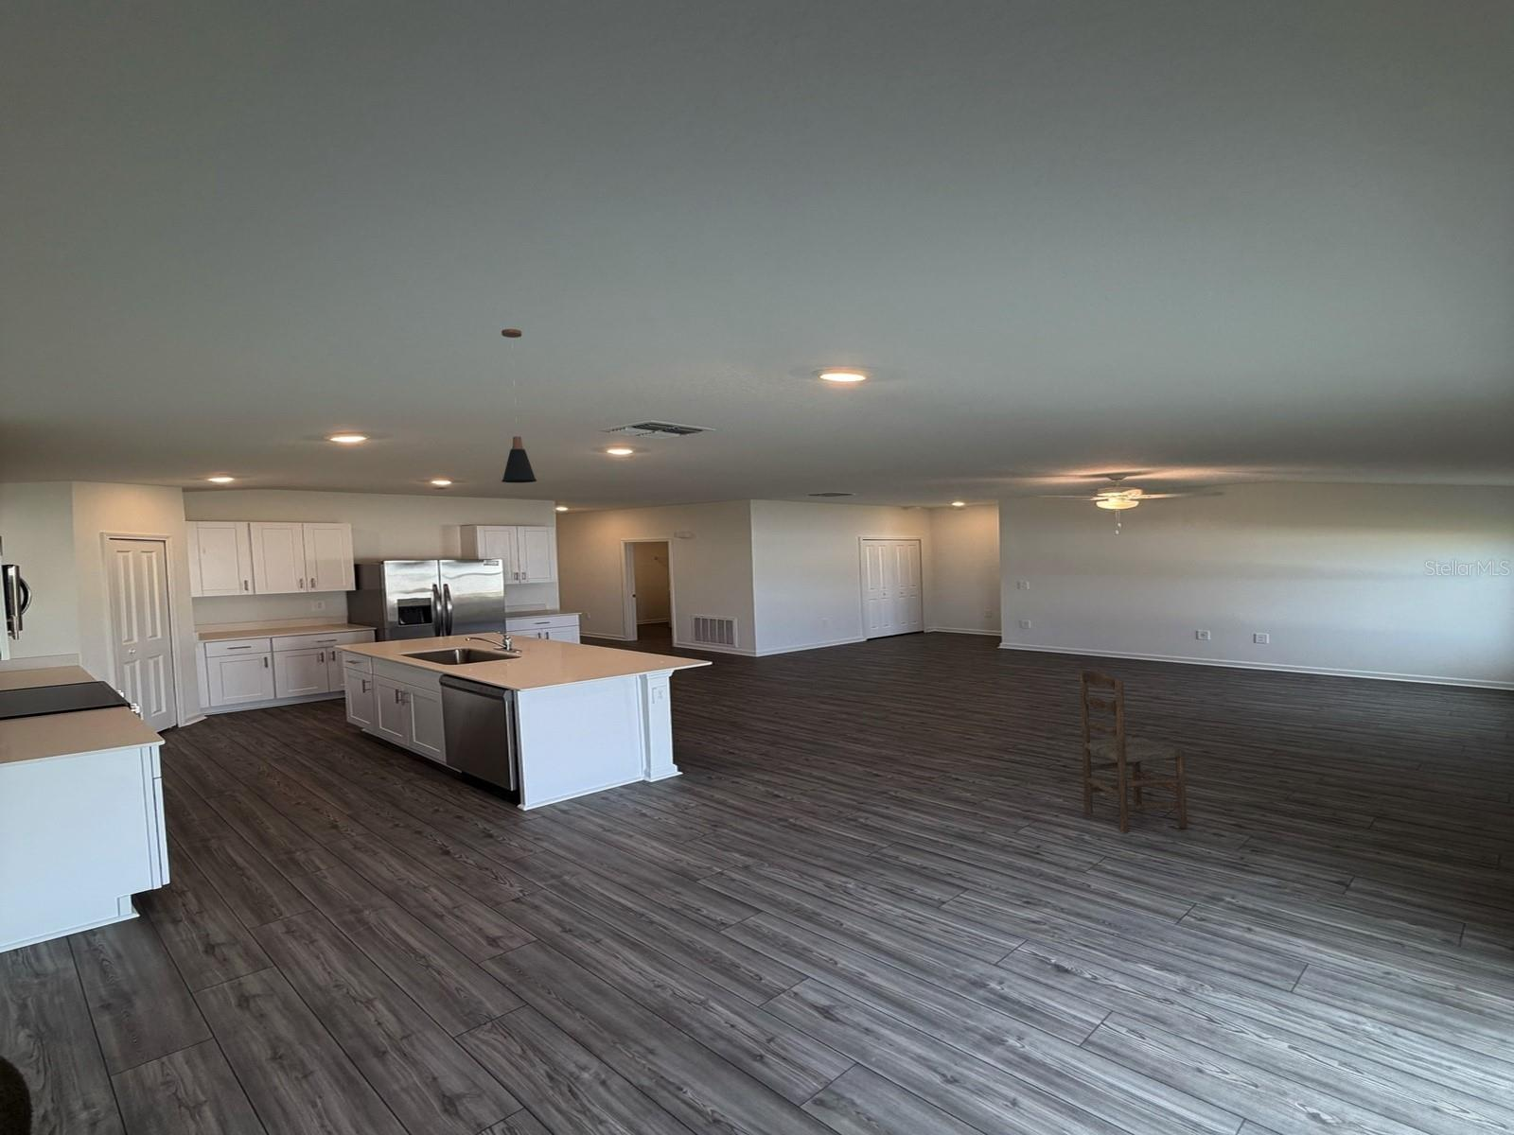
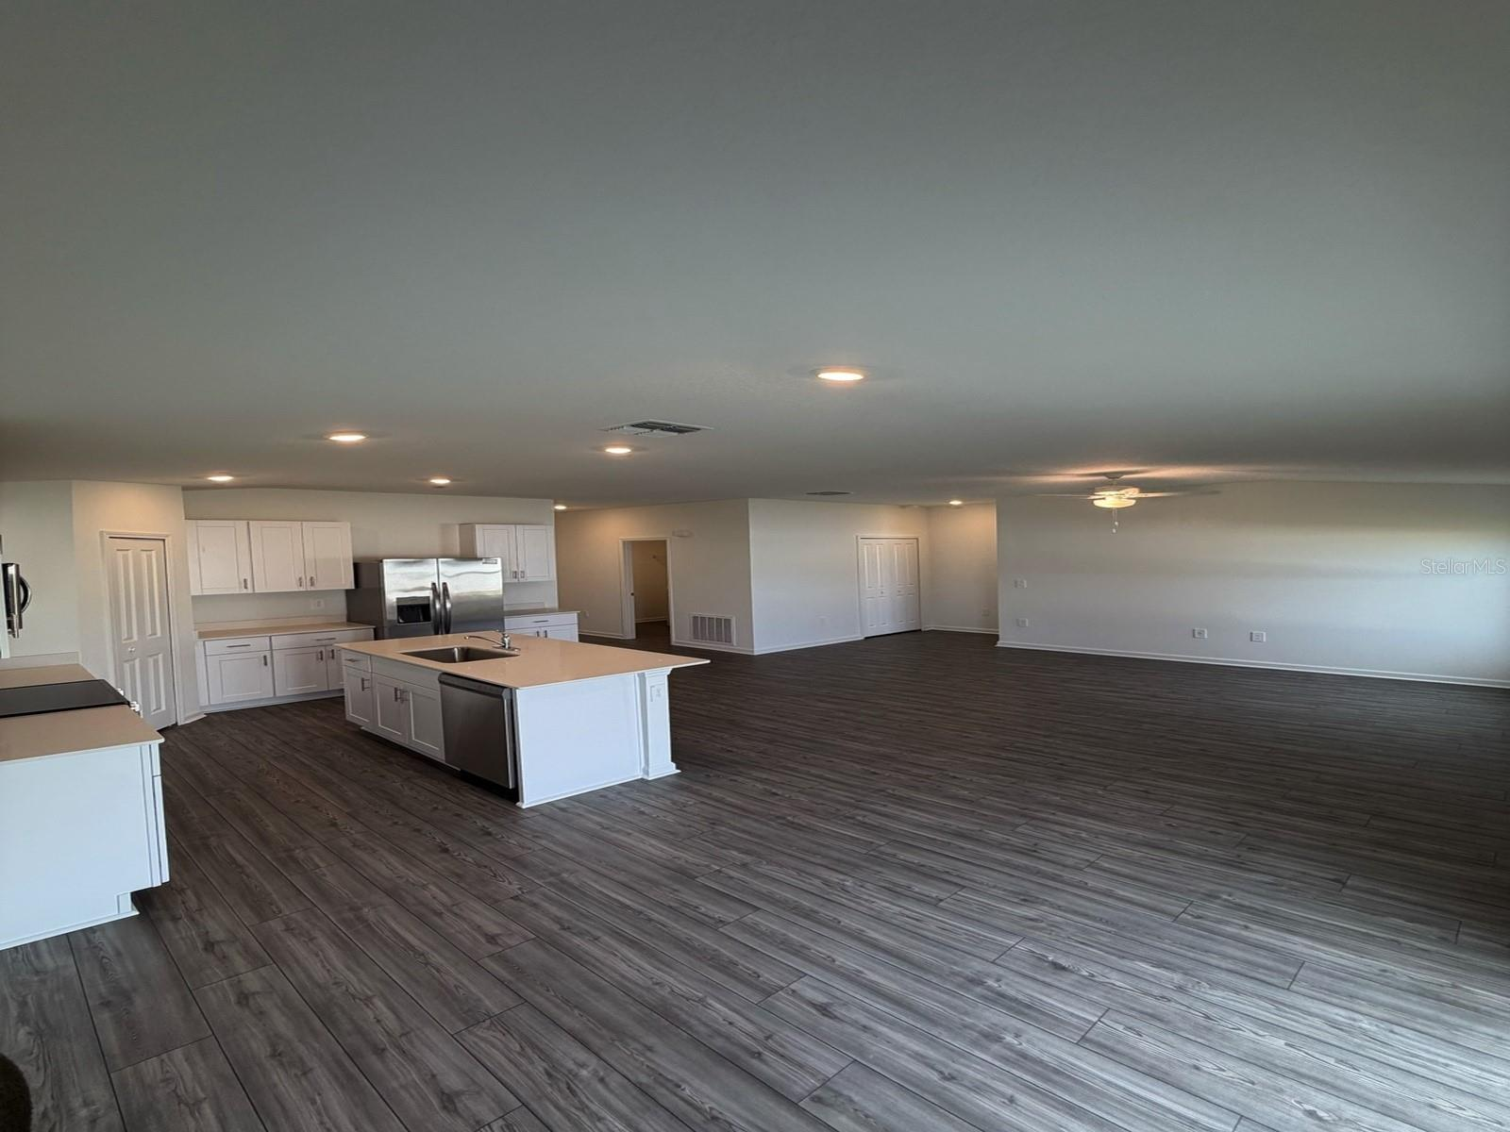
- pendant lamp (515, 402)
- dining chair (1128, 744)
